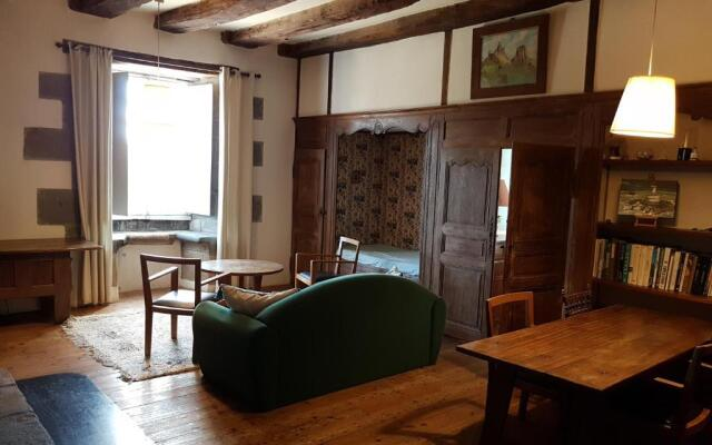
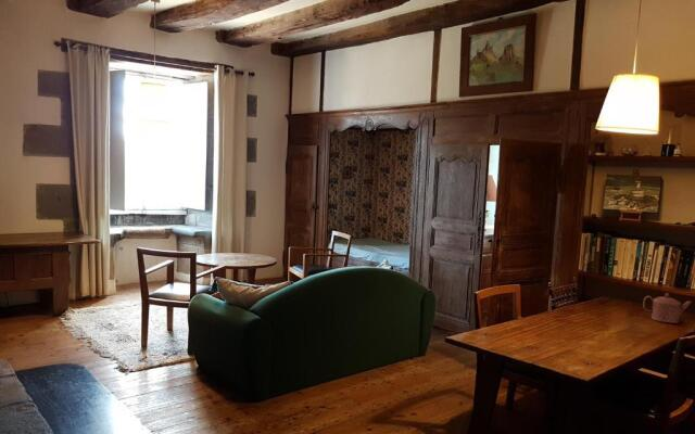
+ teapot (666, 306)
